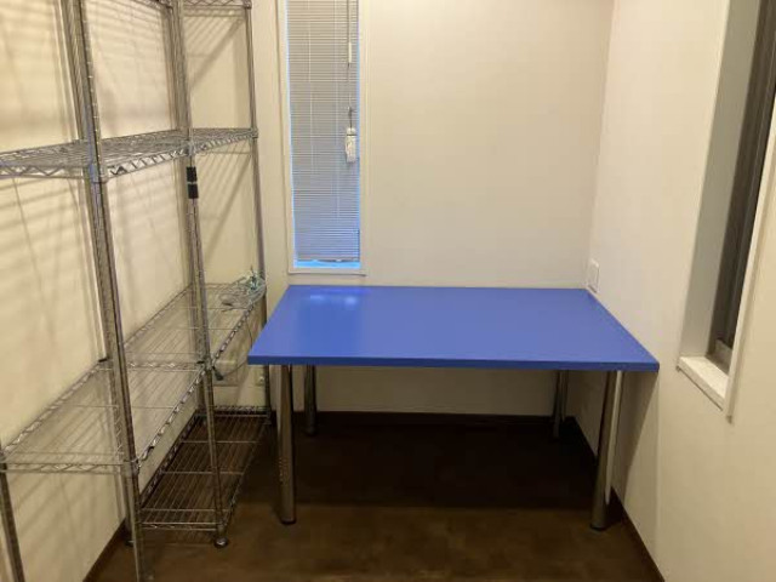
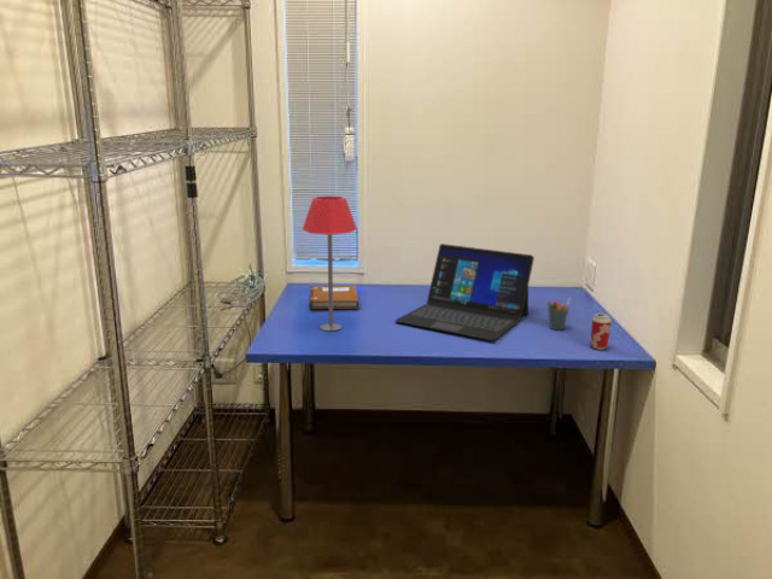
+ pen holder (557, 312)
+ laptop (464, 287)
+ beverage can (600, 331)
+ table lamp (329, 264)
+ notebook (333, 296)
